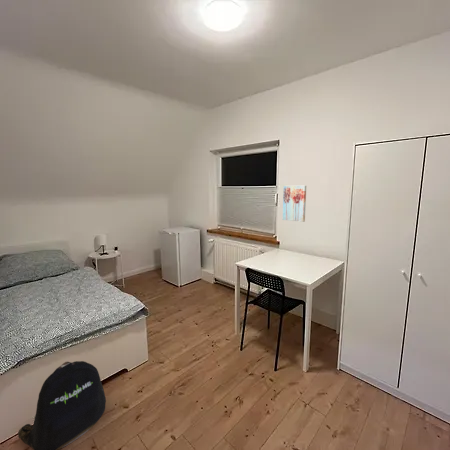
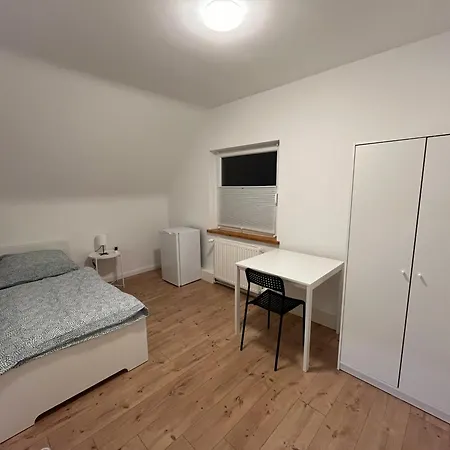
- wall art (294, 203)
- backpack (64, 396)
